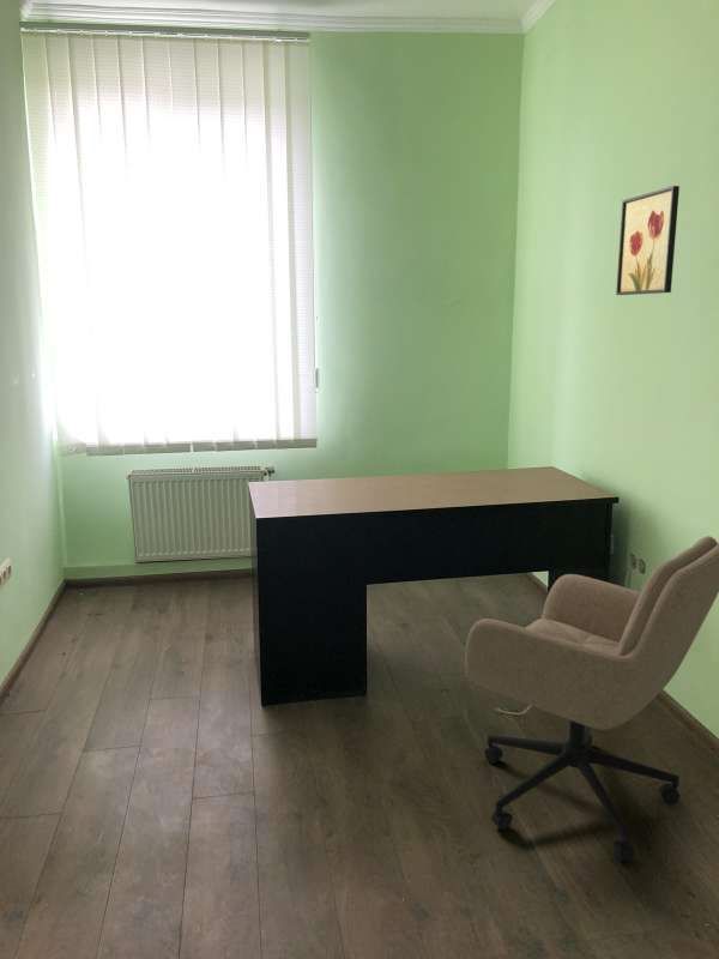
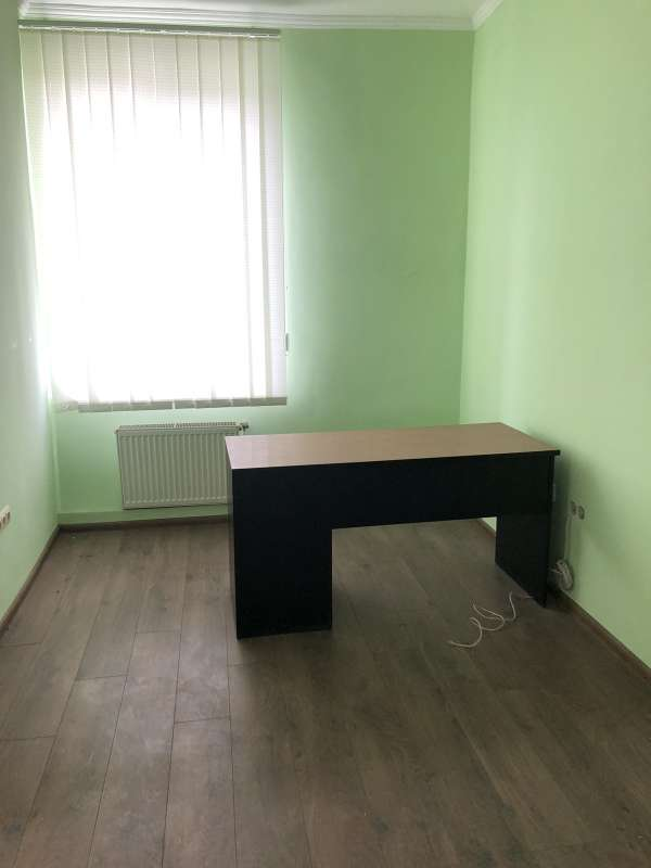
- wall art (647, 243)
- office chair (587, 669)
